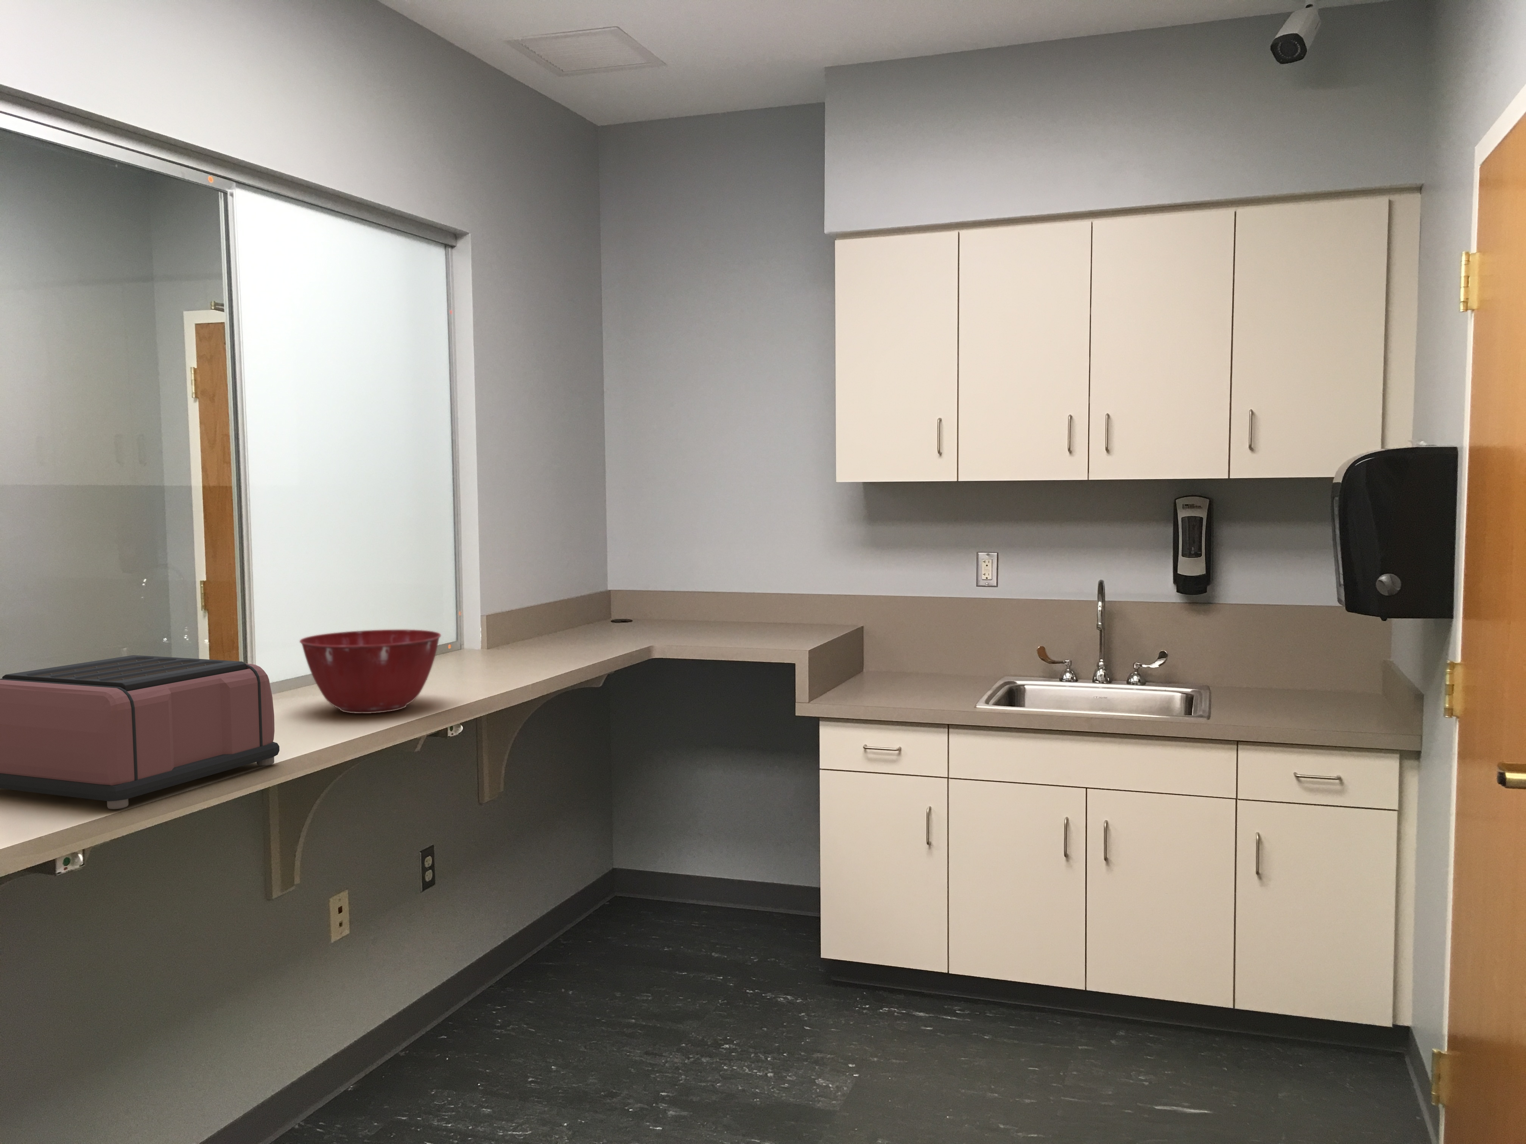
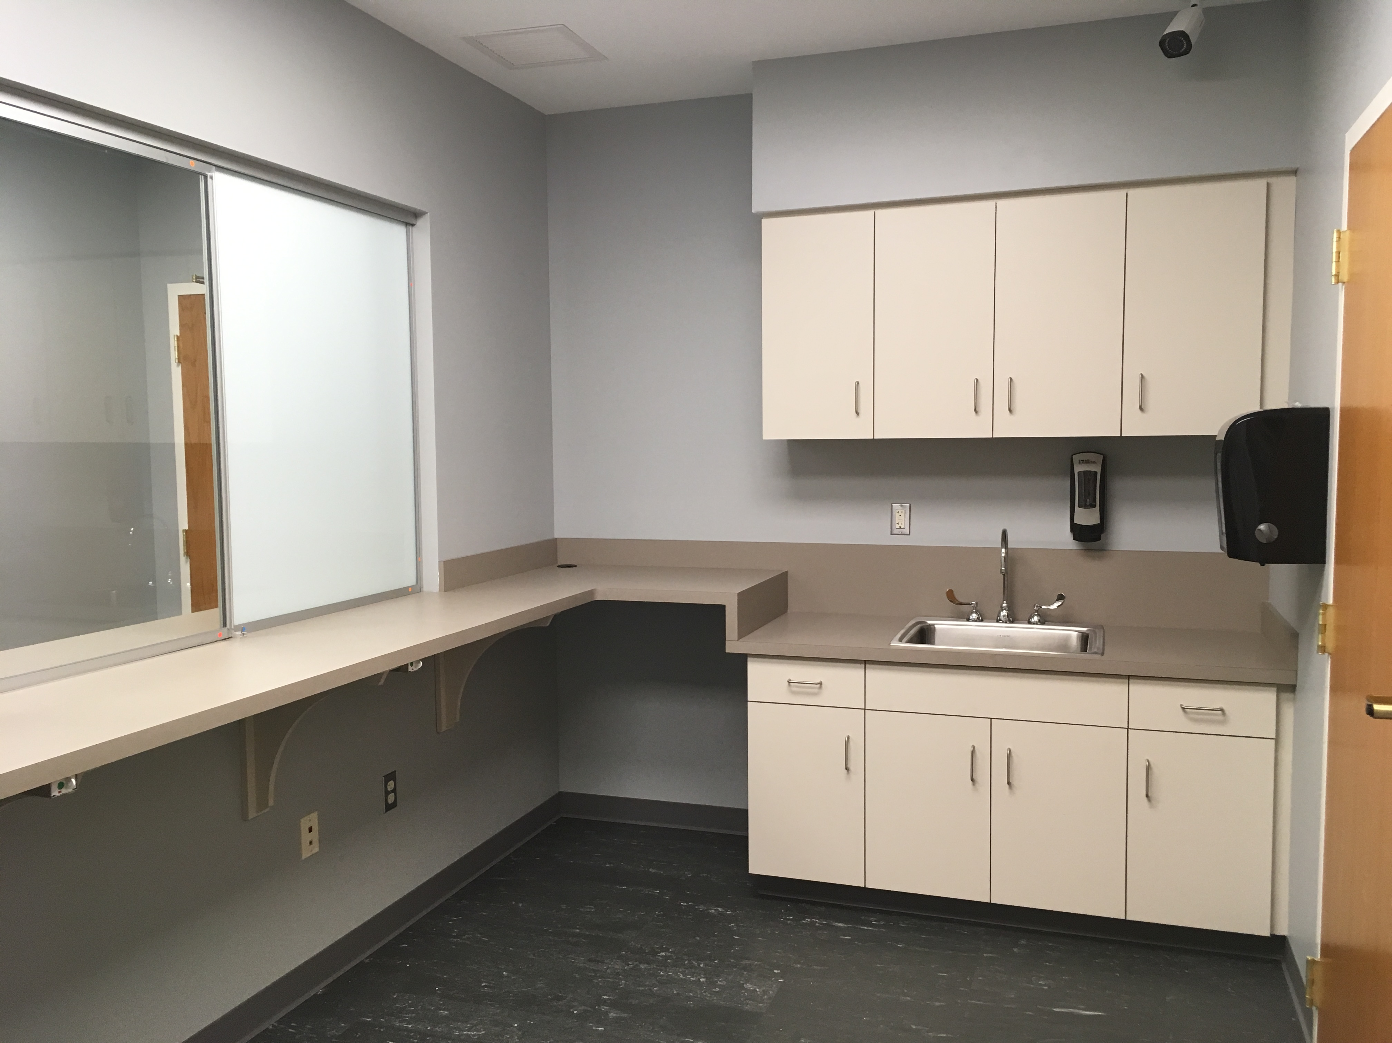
- mixing bowl (372, 672)
- toaster (139, 721)
